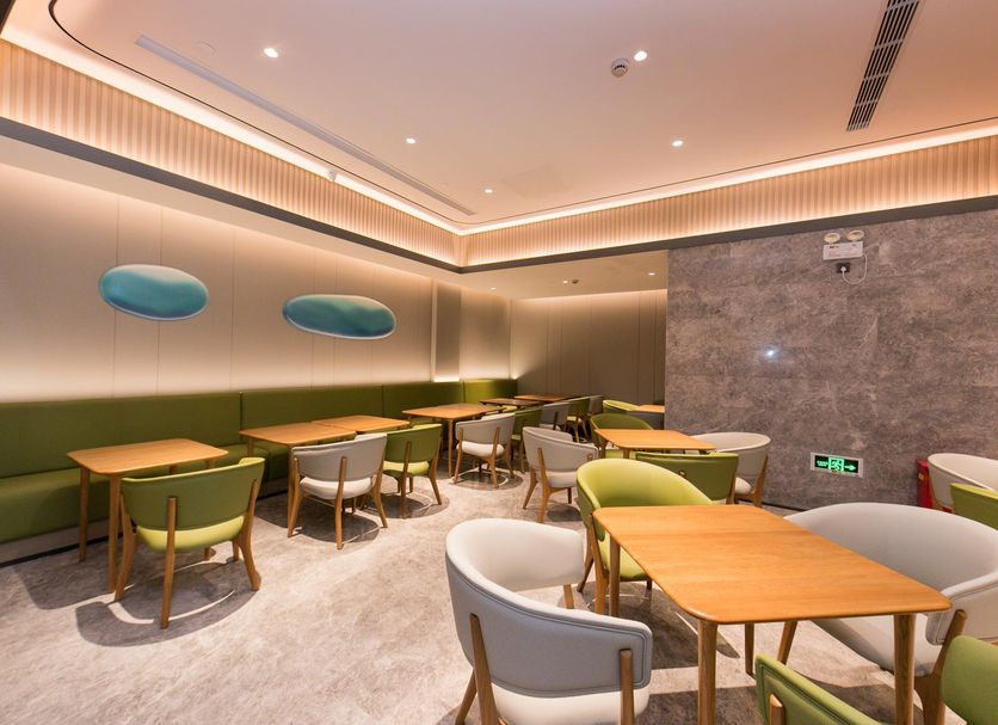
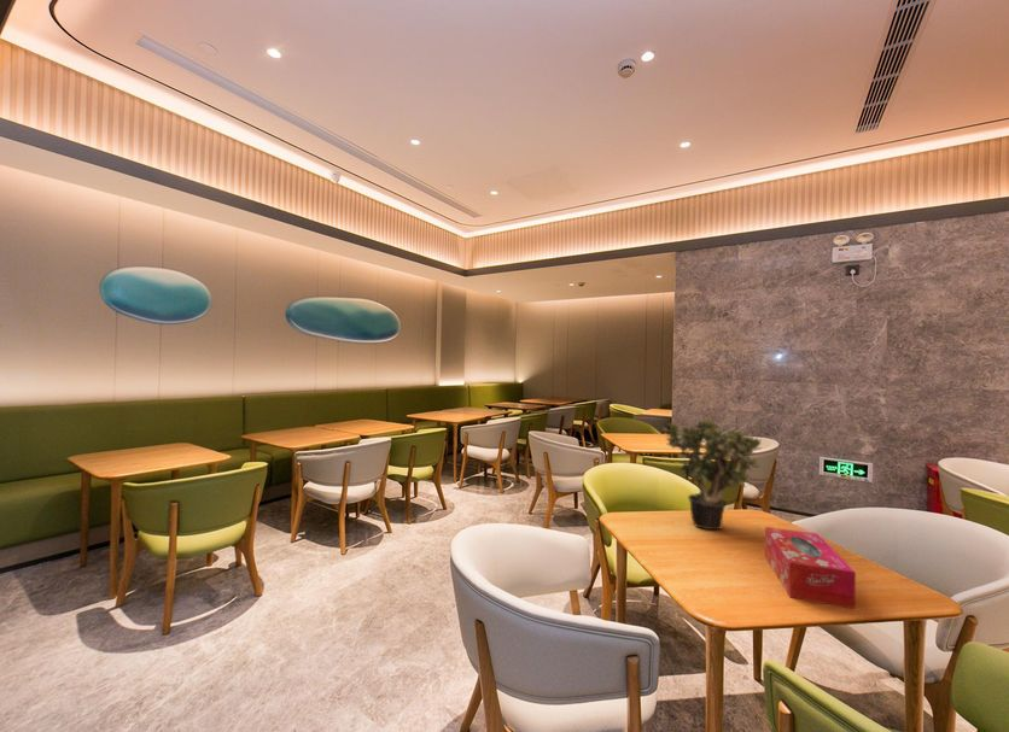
+ tissue box (804, 562)
+ potted plant (712, 473)
